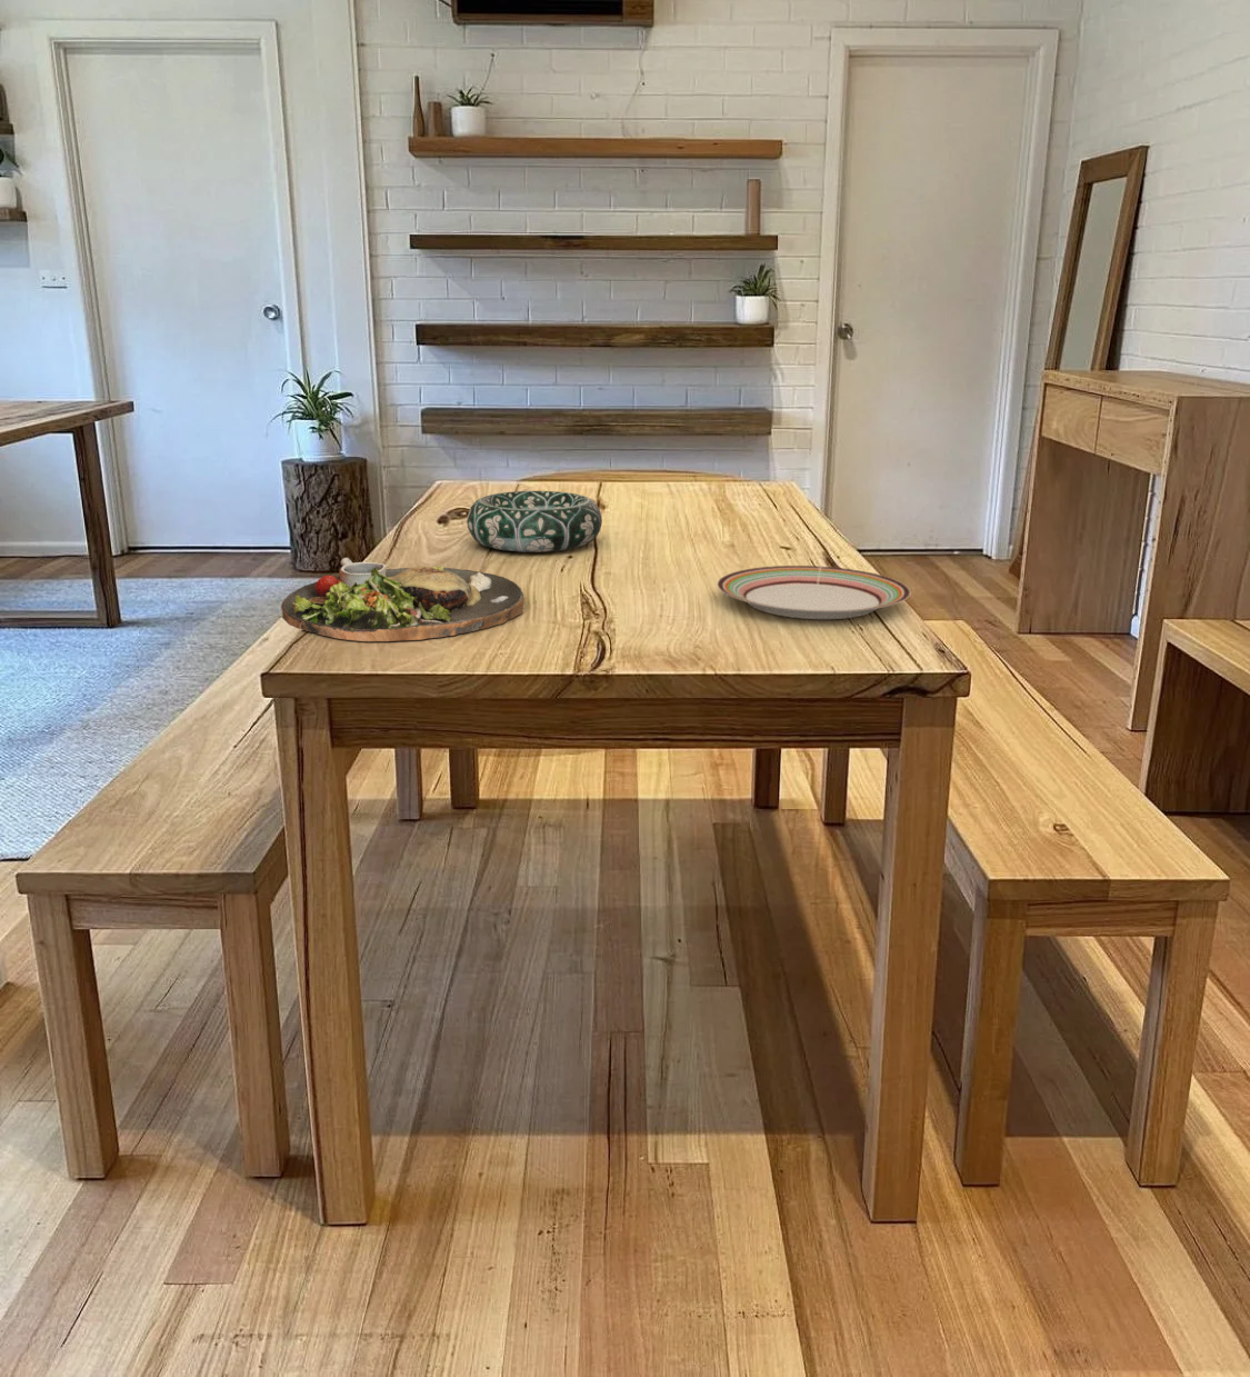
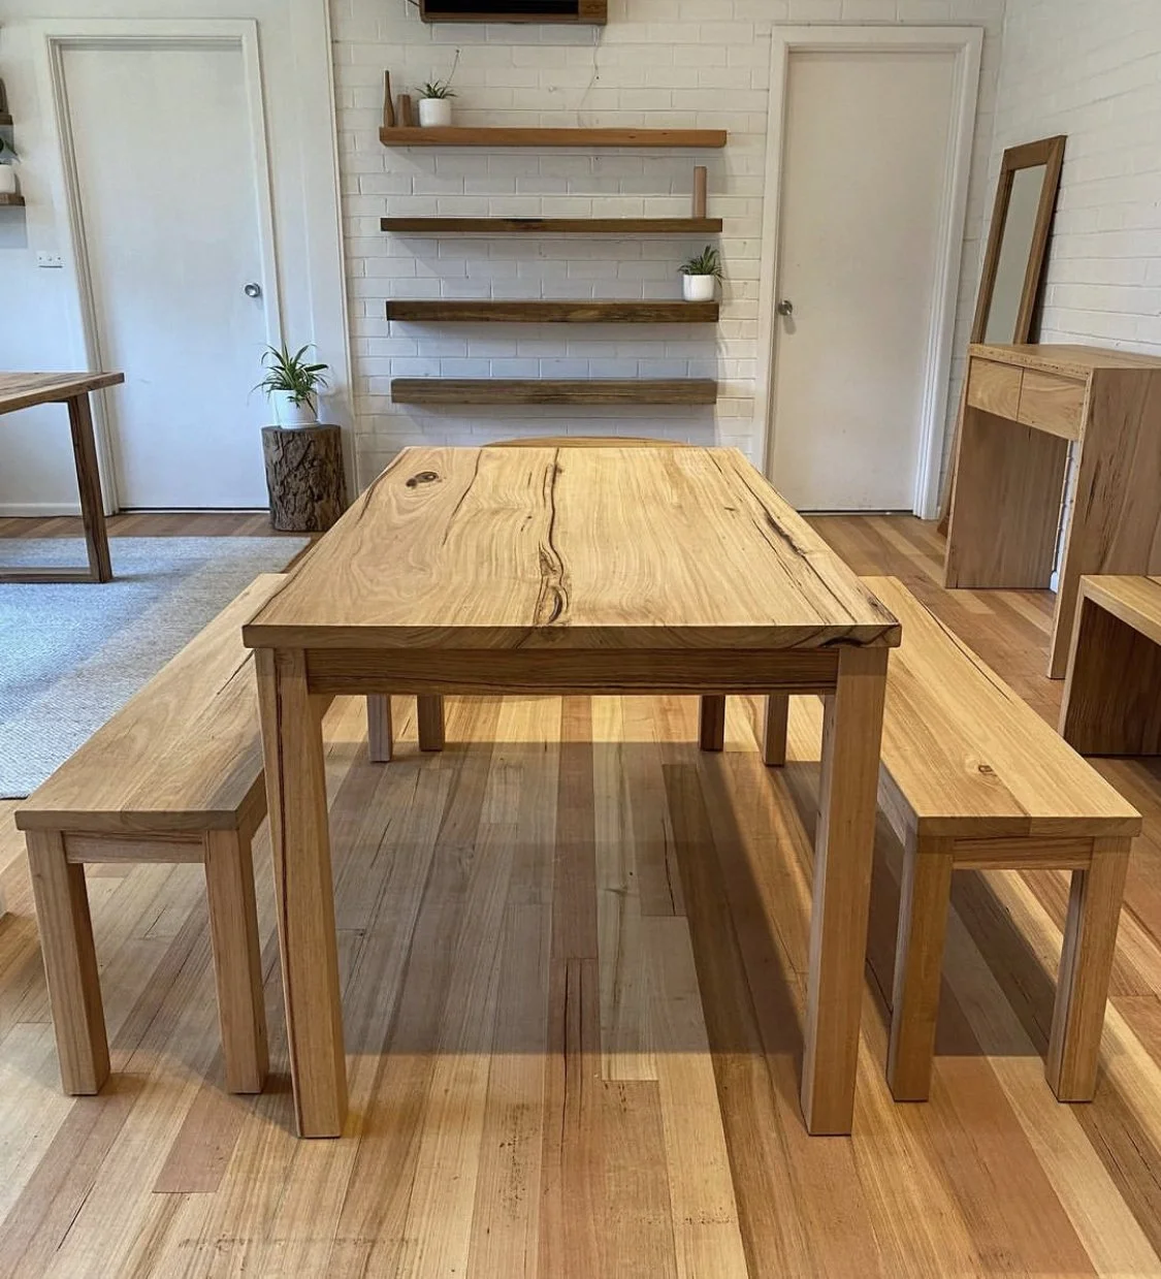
- dinner plate (403, 583)
- plate (812, 595)
- decorative bowl (535, 522)
